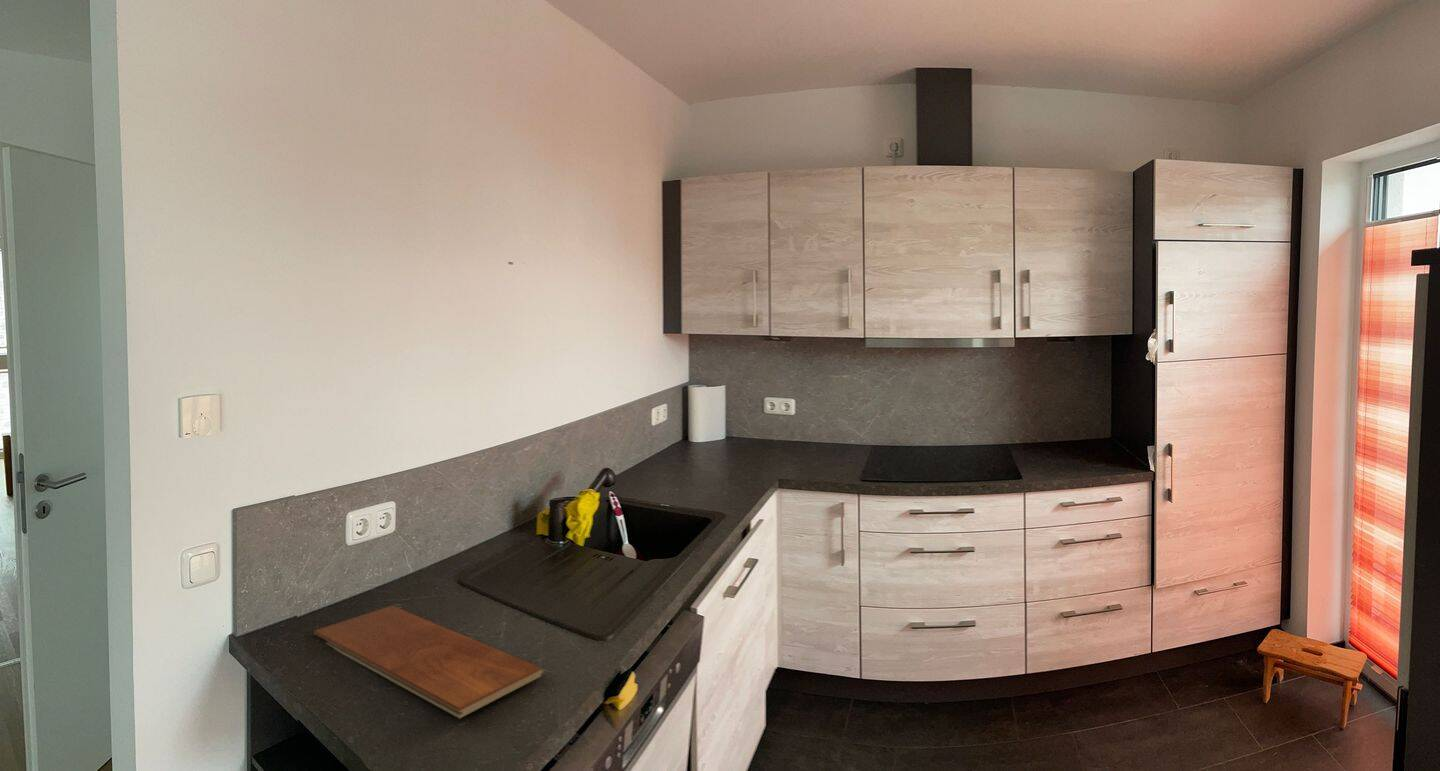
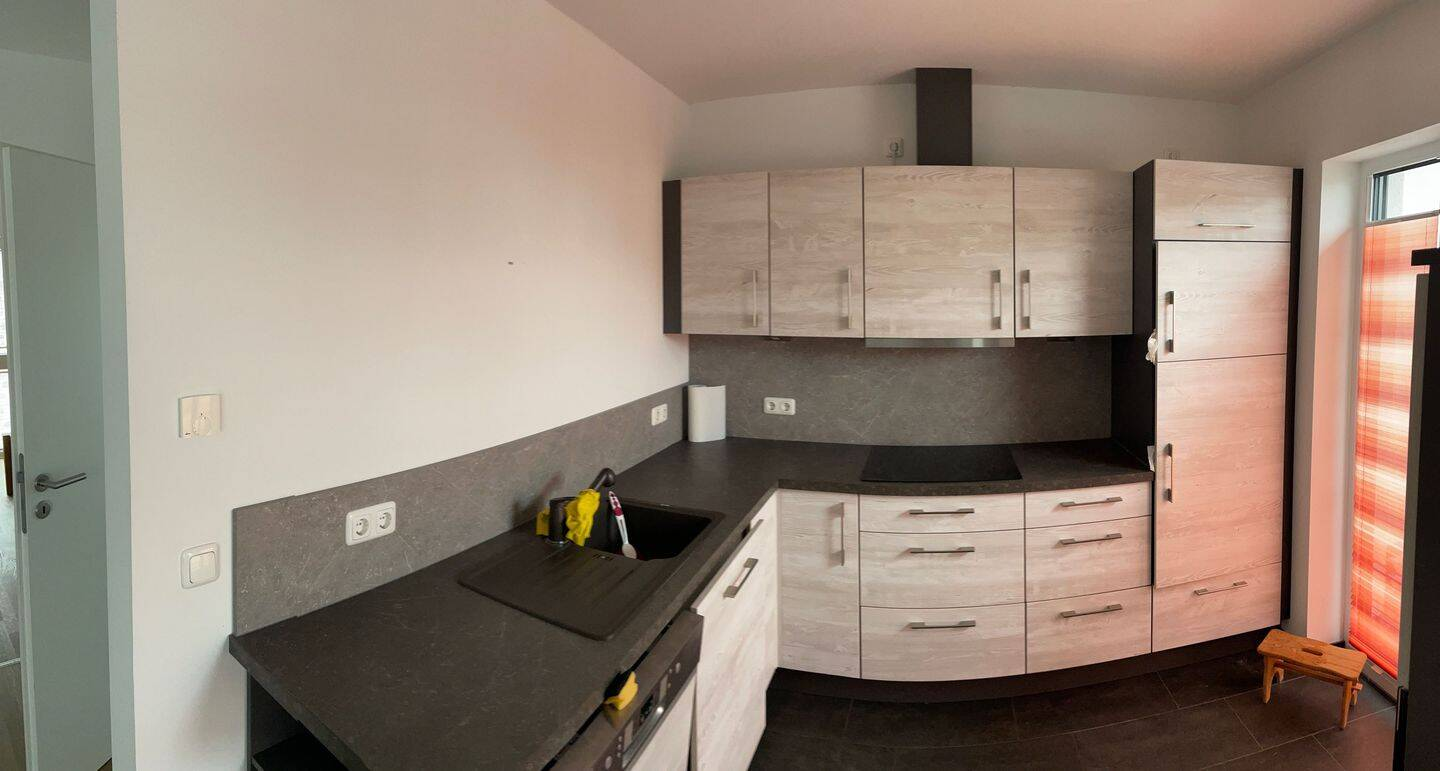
- chopping board (421, 651)
